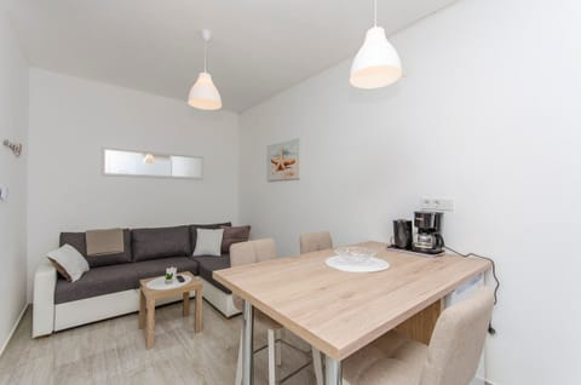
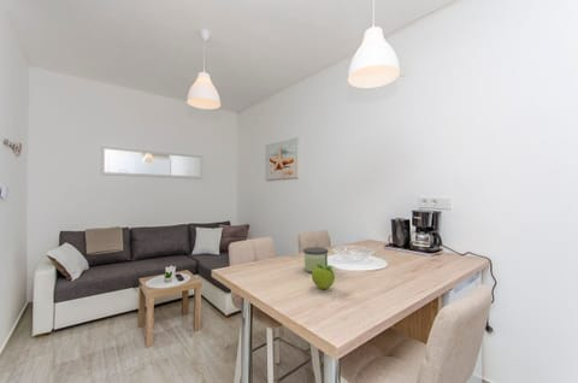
+ fruit (323, 276)
+ candle (315, 259)
